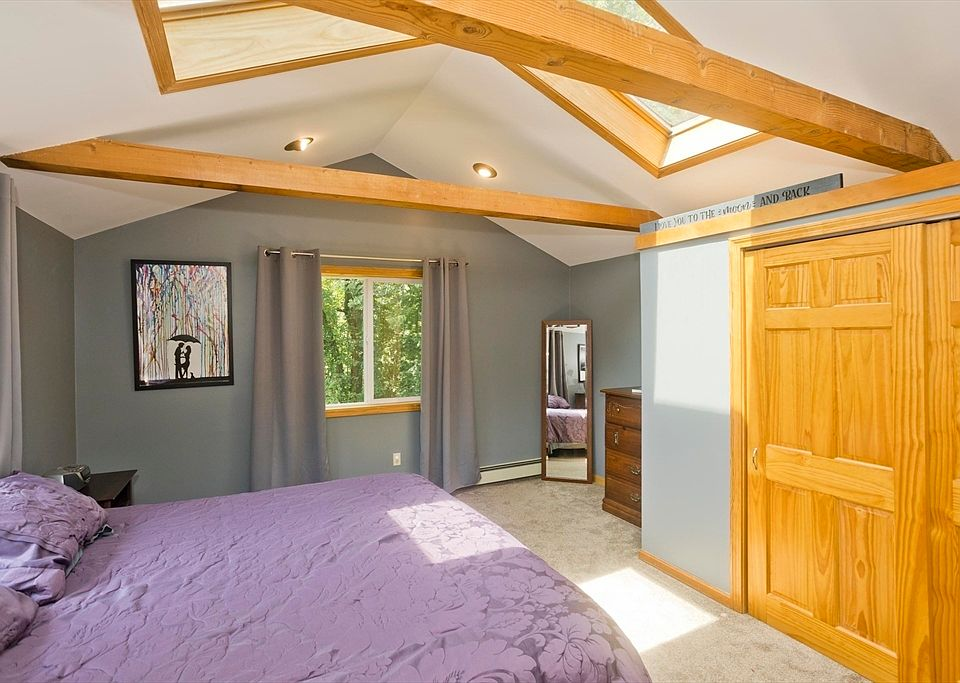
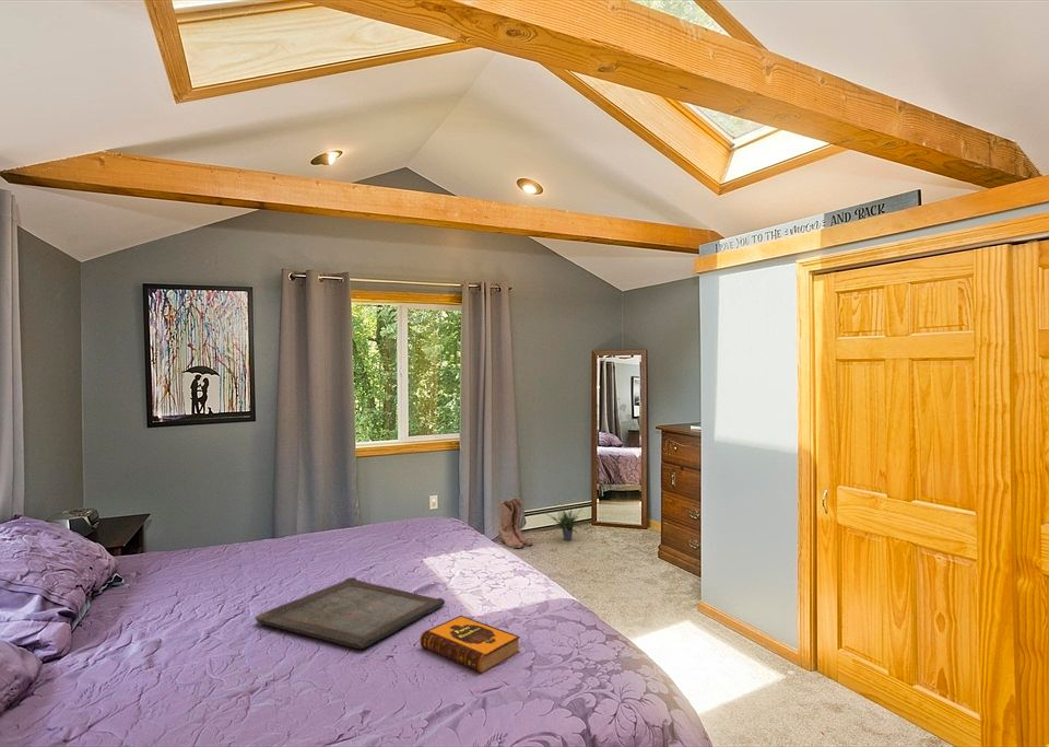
+ potted plant (566, 518)
+ serving tray (353, 609)
+ hardback book (469, 643)
+ boots (515, 521)
